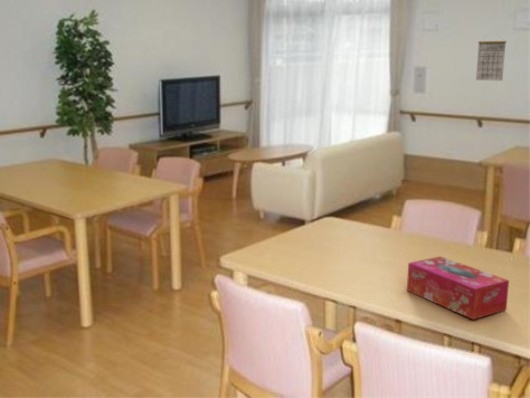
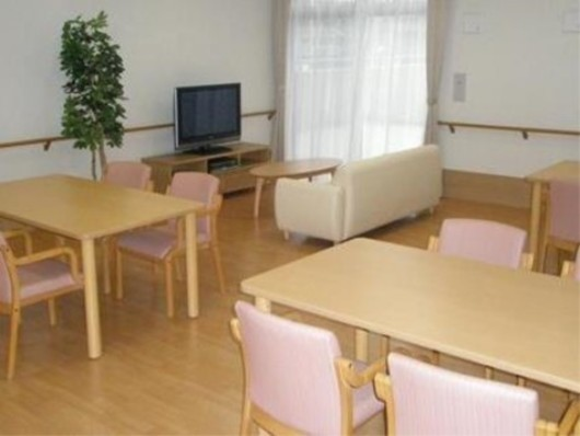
- tissue box (455, 285)
- calendar (491, 56)
